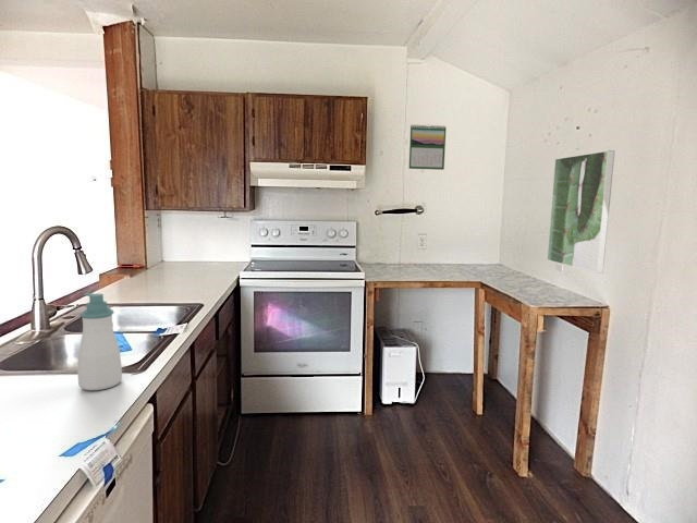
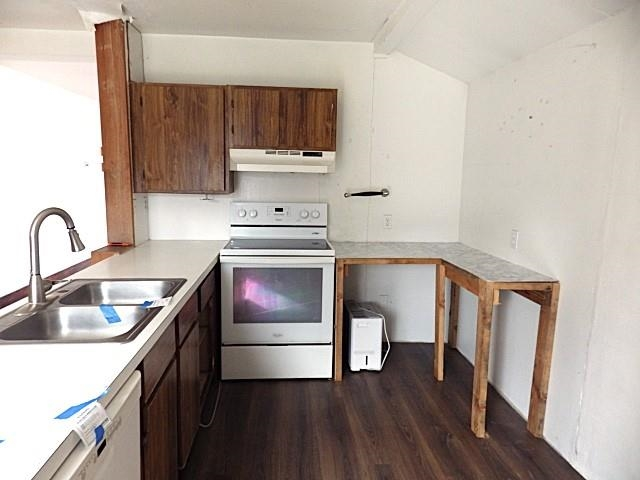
- calendar (427, 146)
- soap bottle (98, 340)
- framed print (576, 211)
